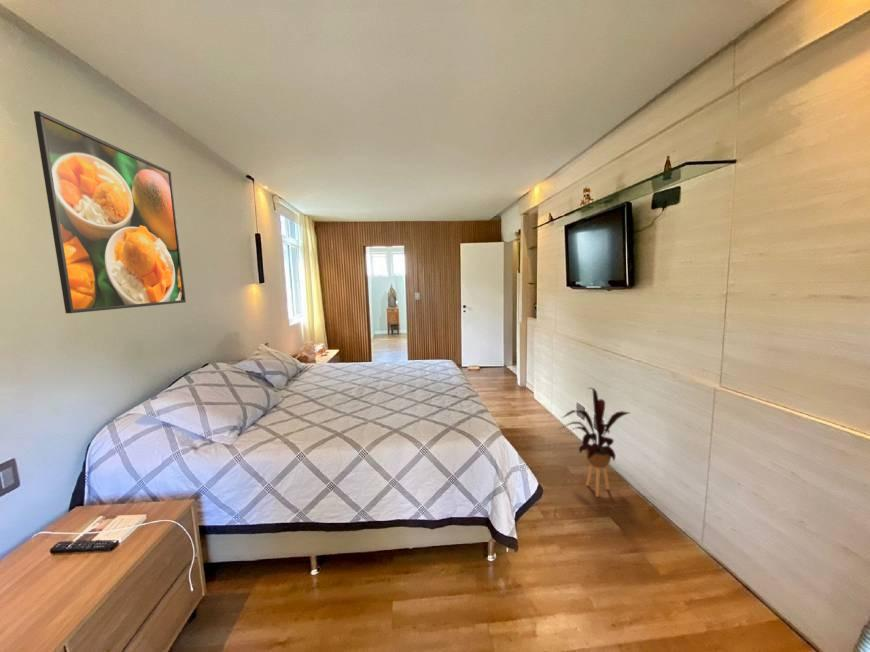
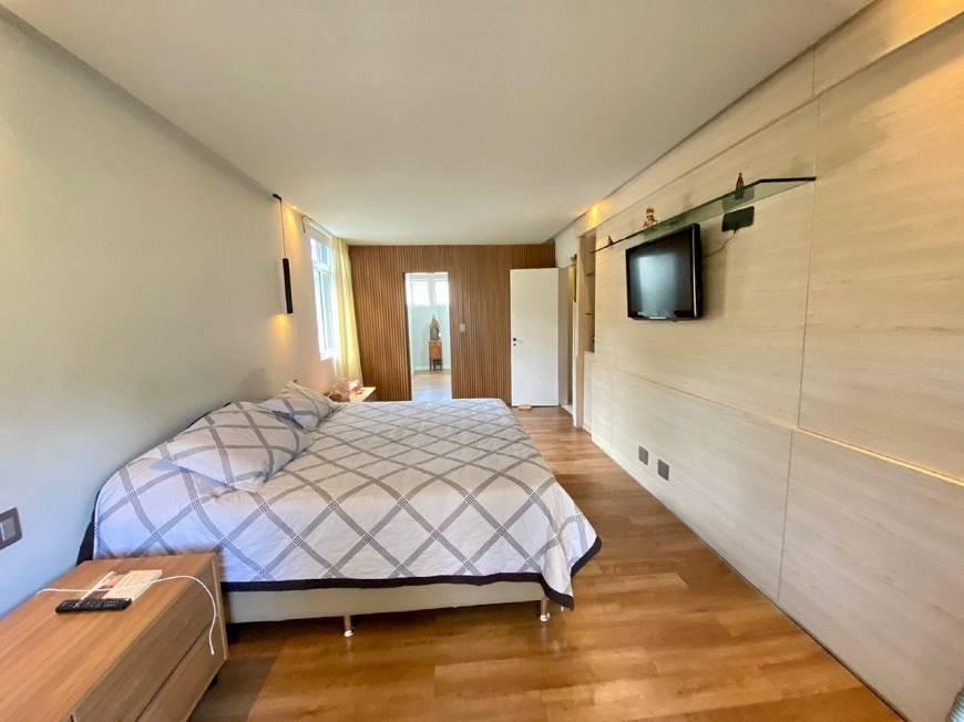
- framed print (127, 229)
- house plant (592, 436)
